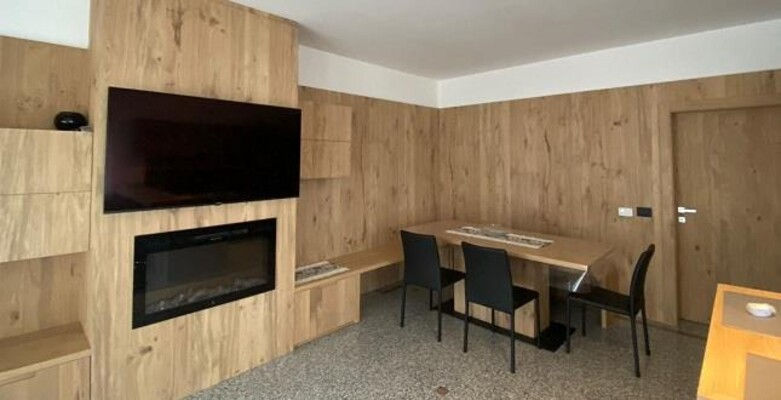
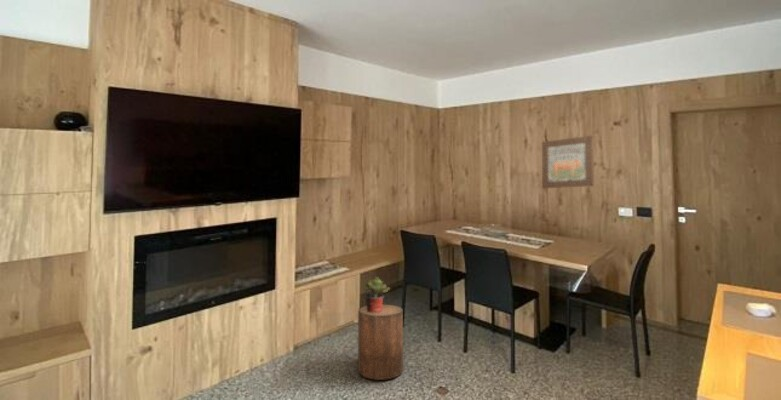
+ potted plant (376, 293)
+ stool (380, 339)
+ wall art (566, 163)
